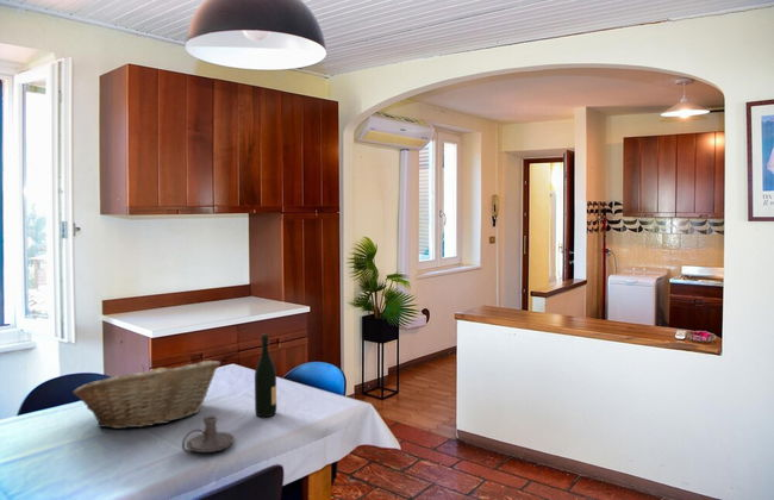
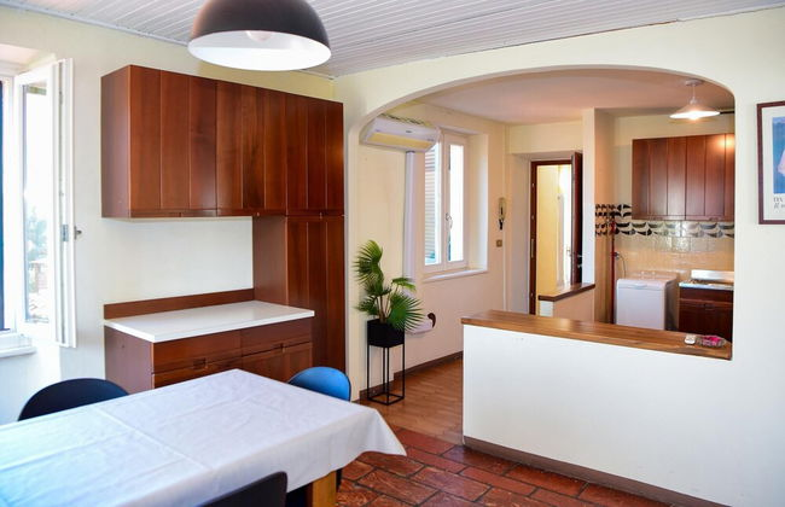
- fruit basket (150, 388)
- candle holder (206, 435)
- wine bottle (264, 373)
